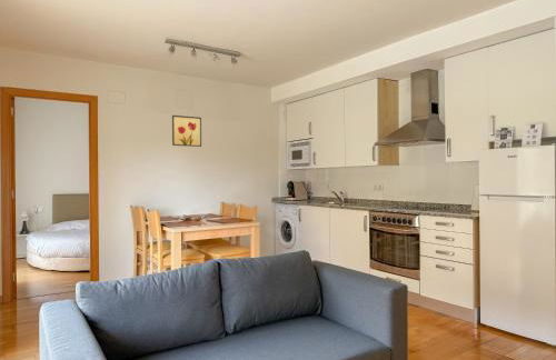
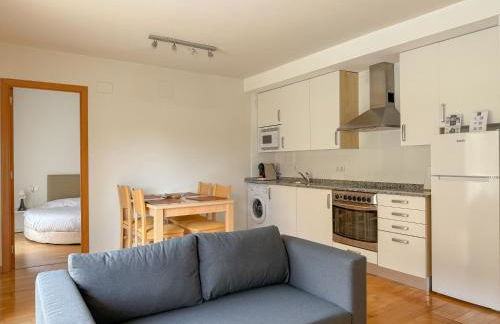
- wall art (187, 131)
